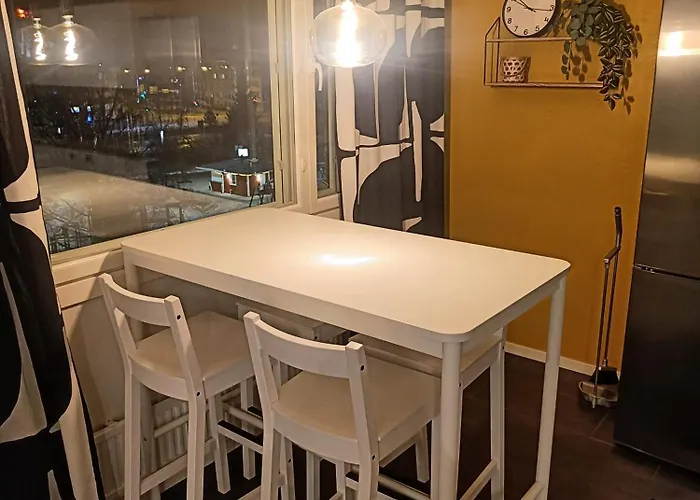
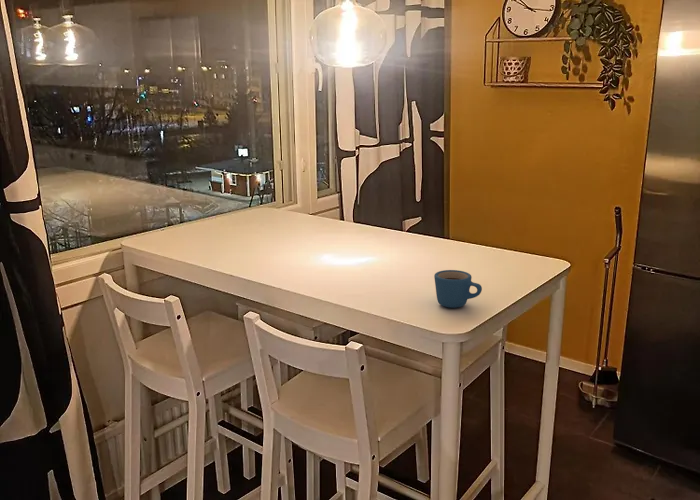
+ mug (458, 290)
